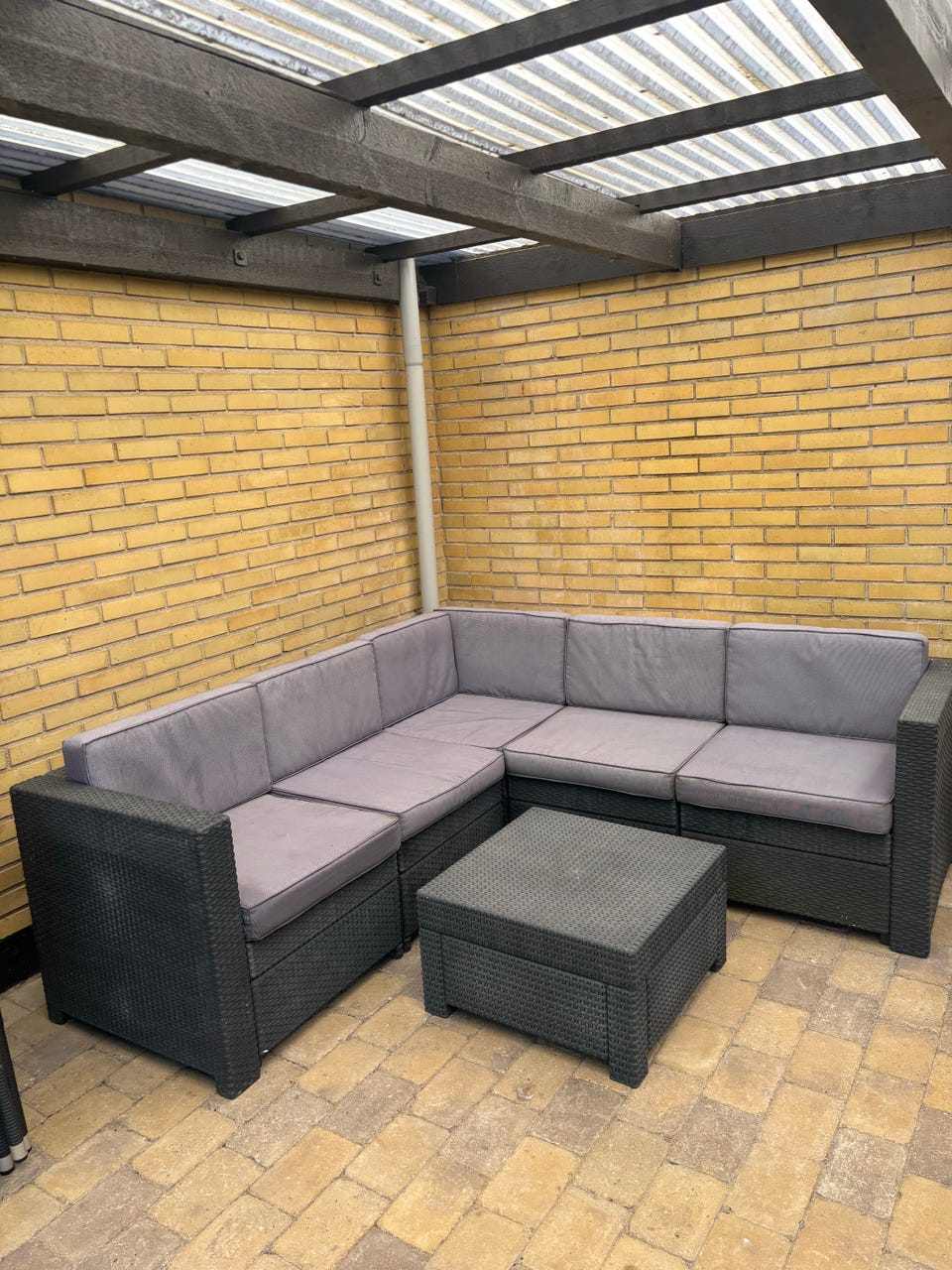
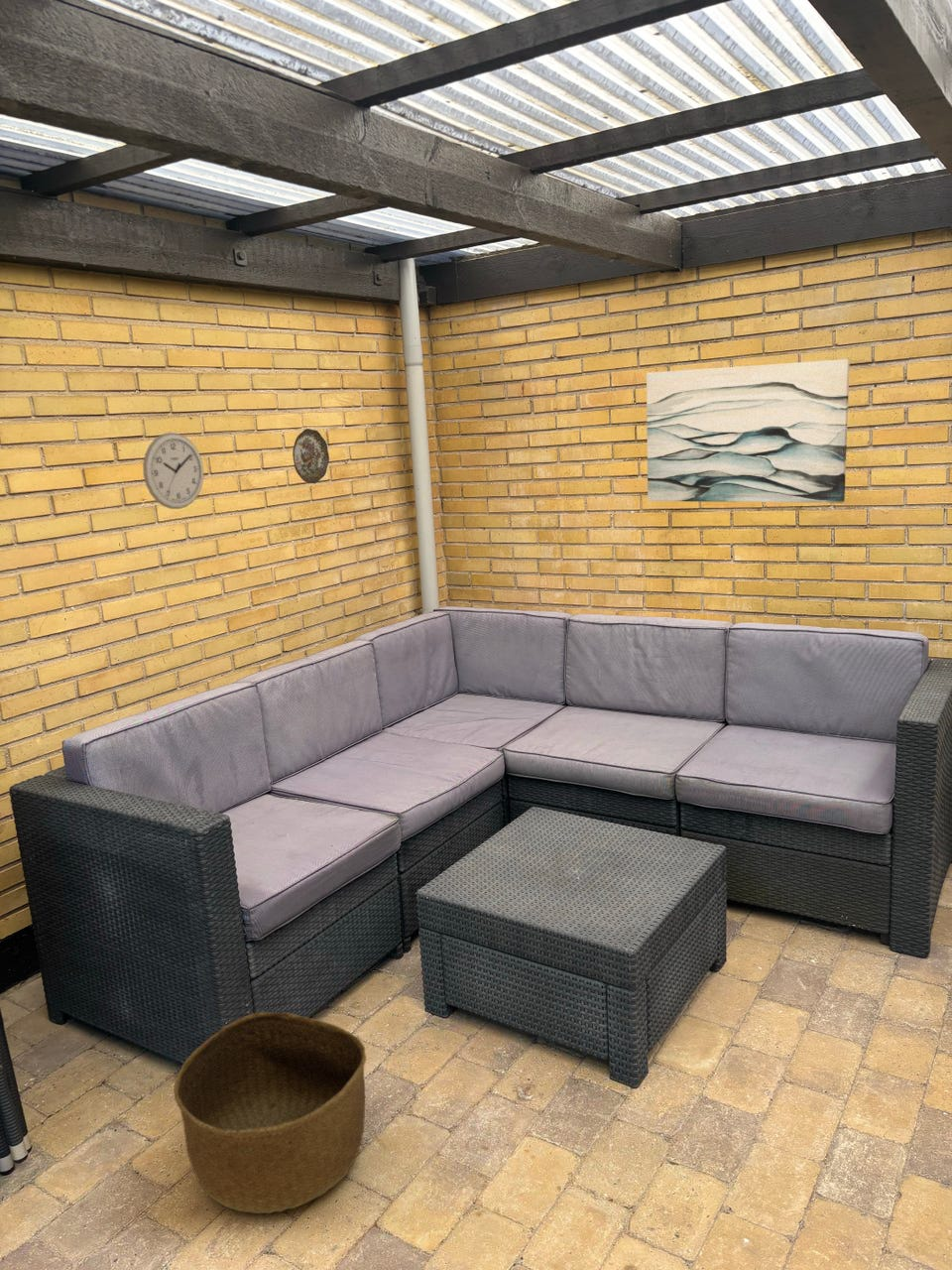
+ wall clock (175, 470)
+ decorative plate (309, 455)
+ wall art (742, 435)
+ basket (274, 1112)
